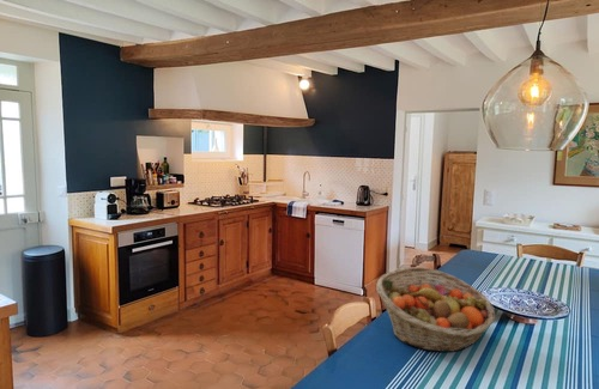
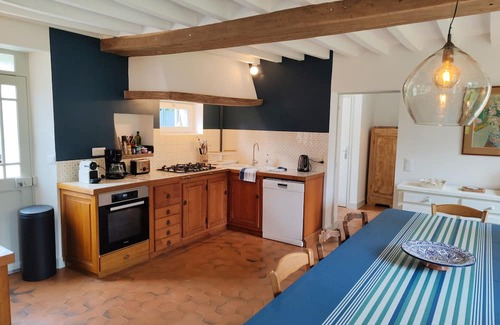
- fruit basket (434, 305)
